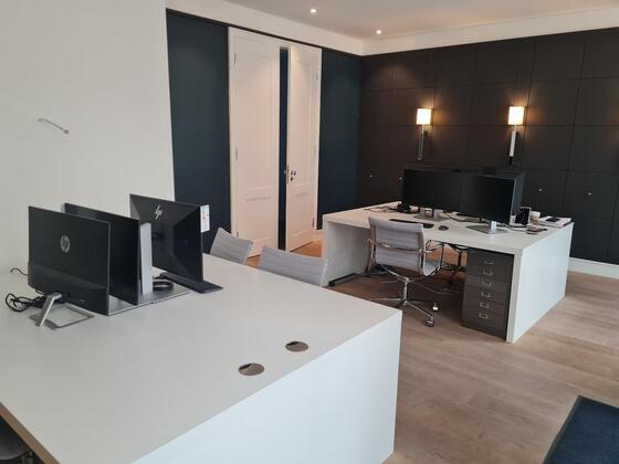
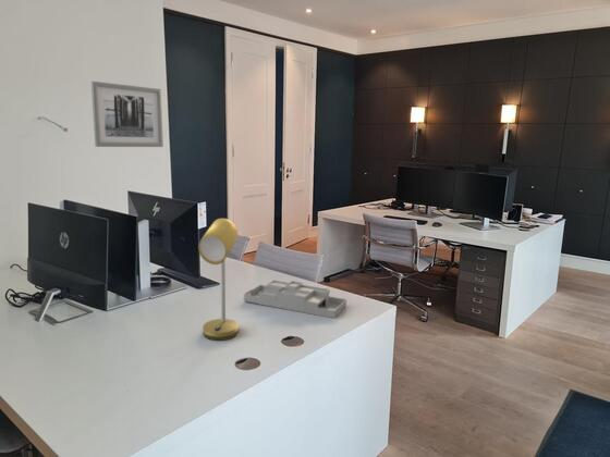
+ desk organizer (294, 295)
+ desk lamp (221, 277)
+ wall art (130, 116)
